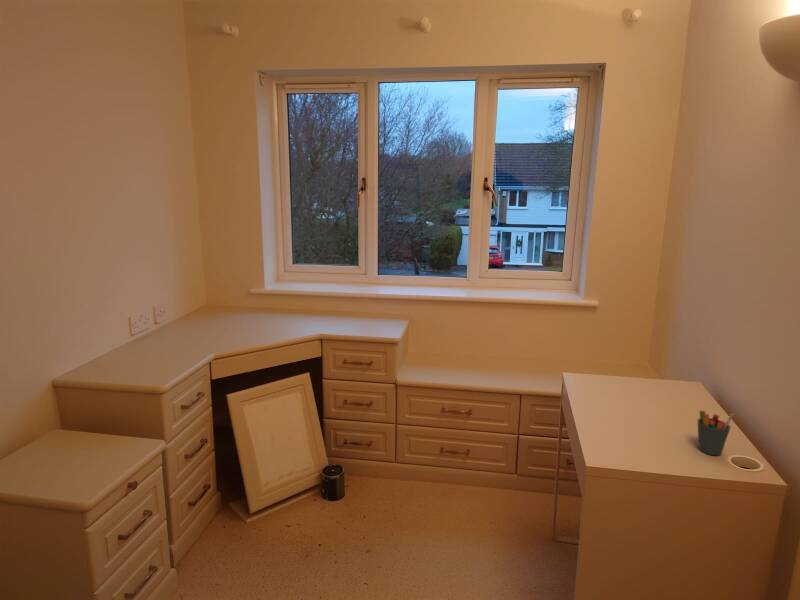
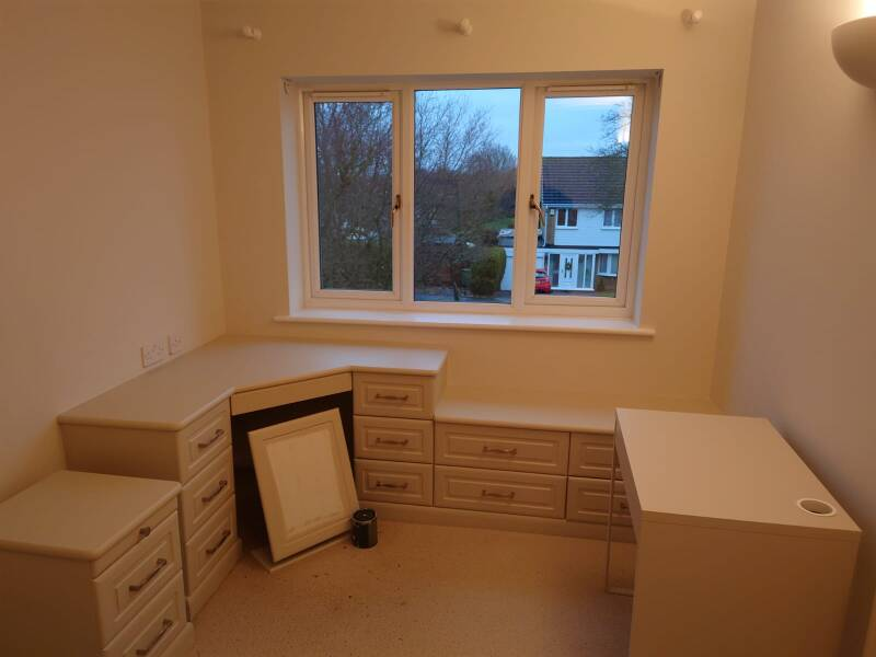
- pen holder (712, 430)
